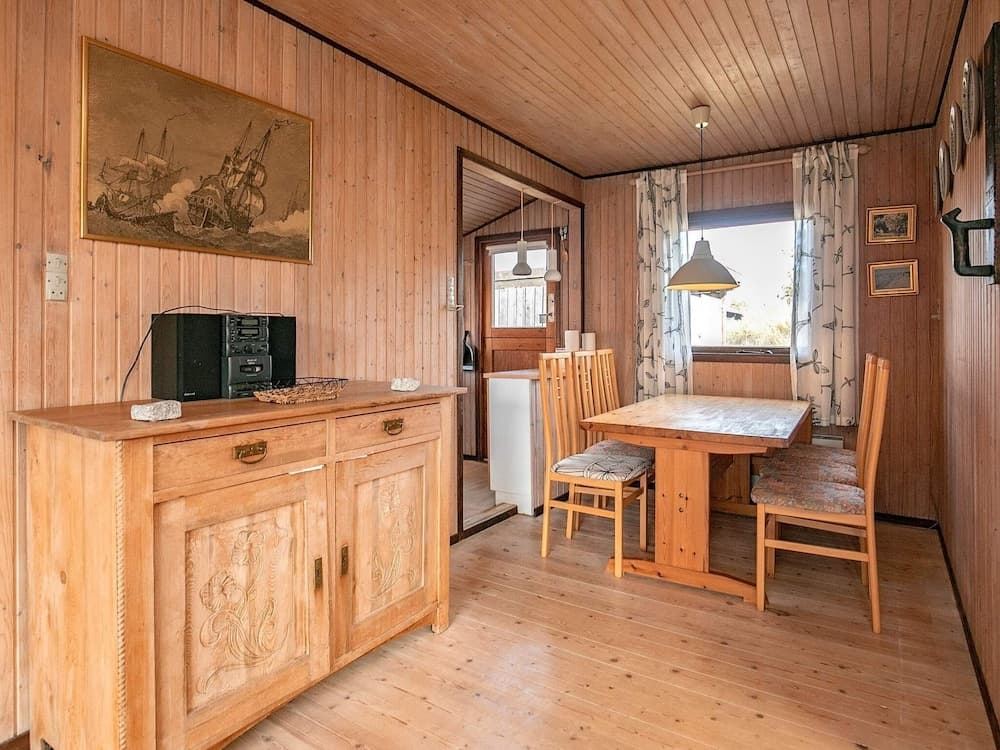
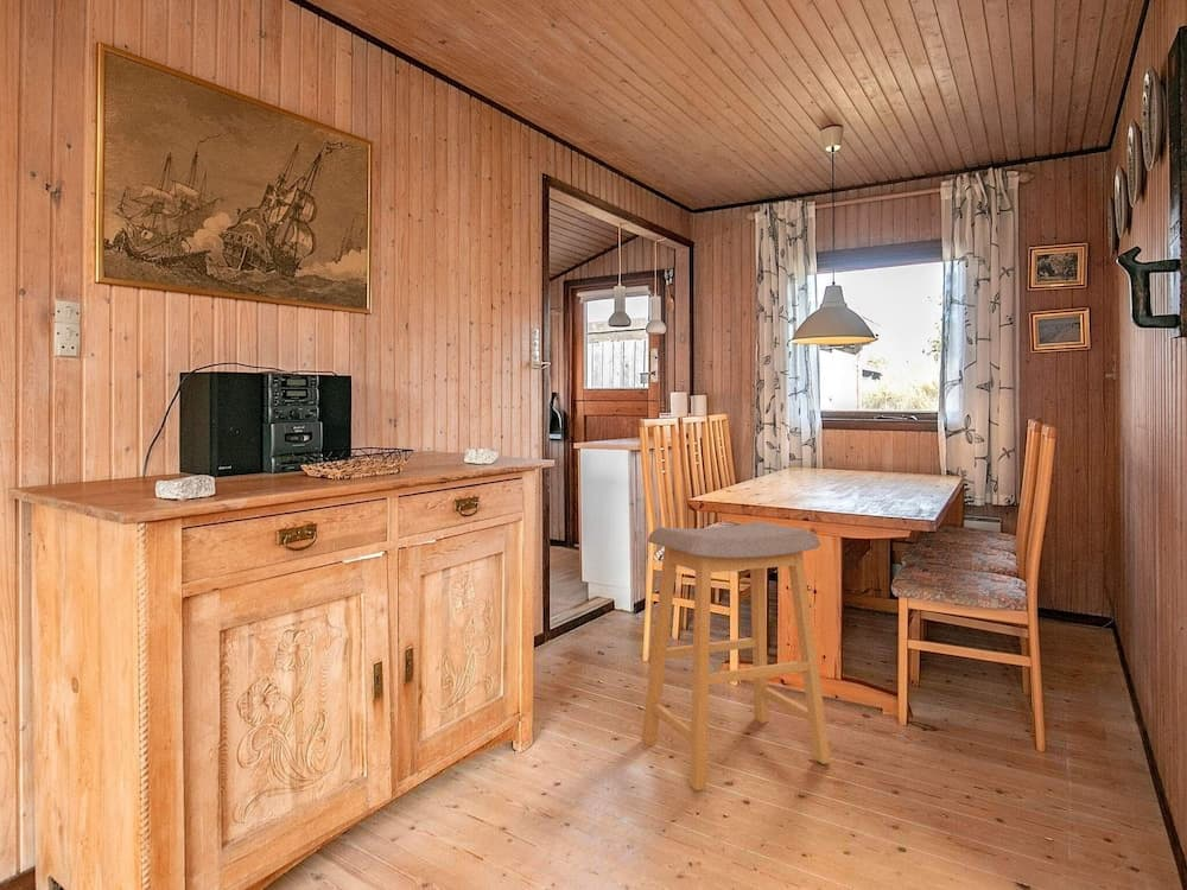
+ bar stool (732, 640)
